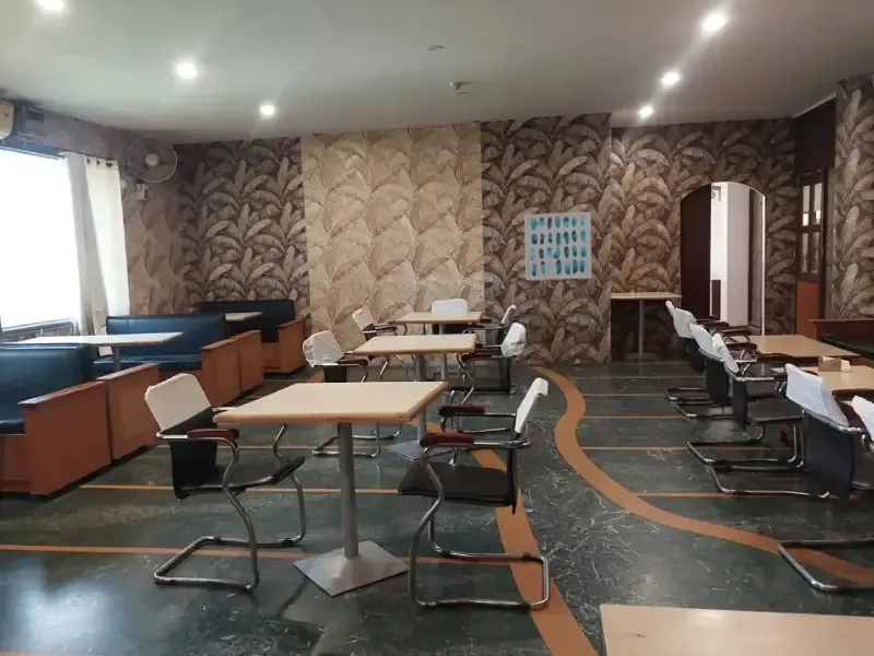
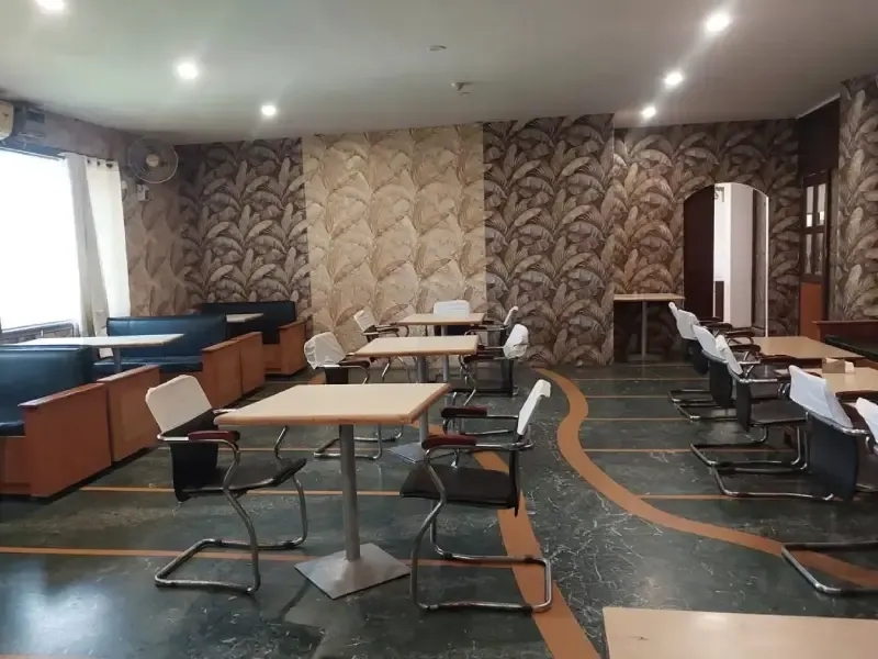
- wall art (557, 246)
